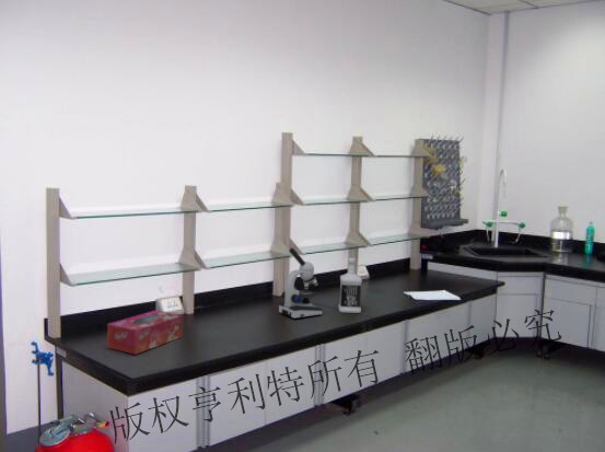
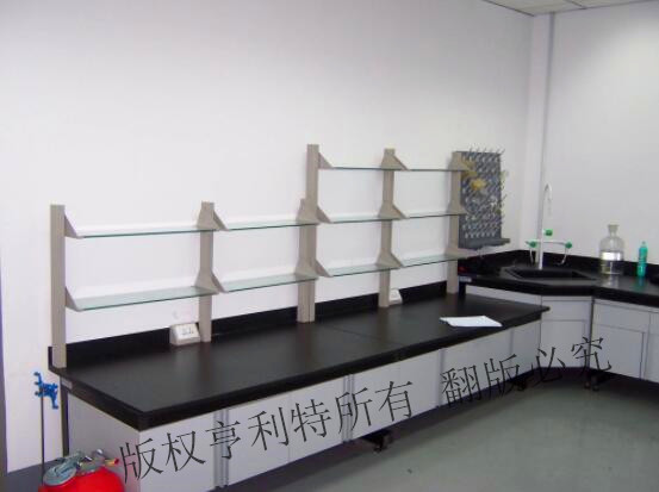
- tissue box (146, 331)
- microscope (303, 280)
- bottle (350, 283)
